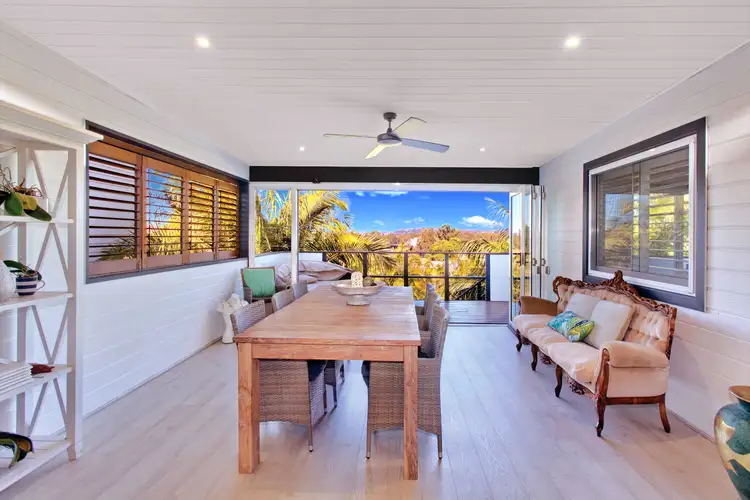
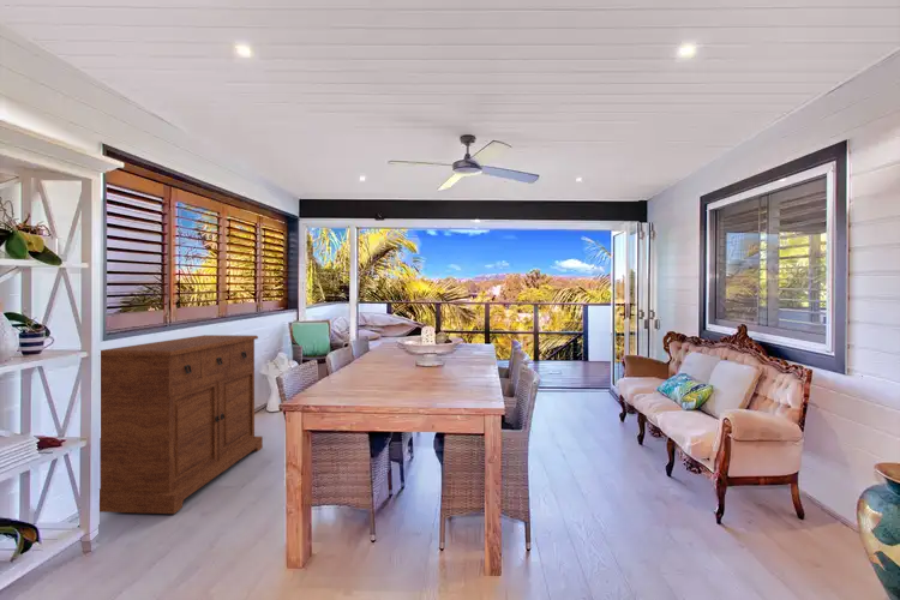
+ sideboard (190, 408)
